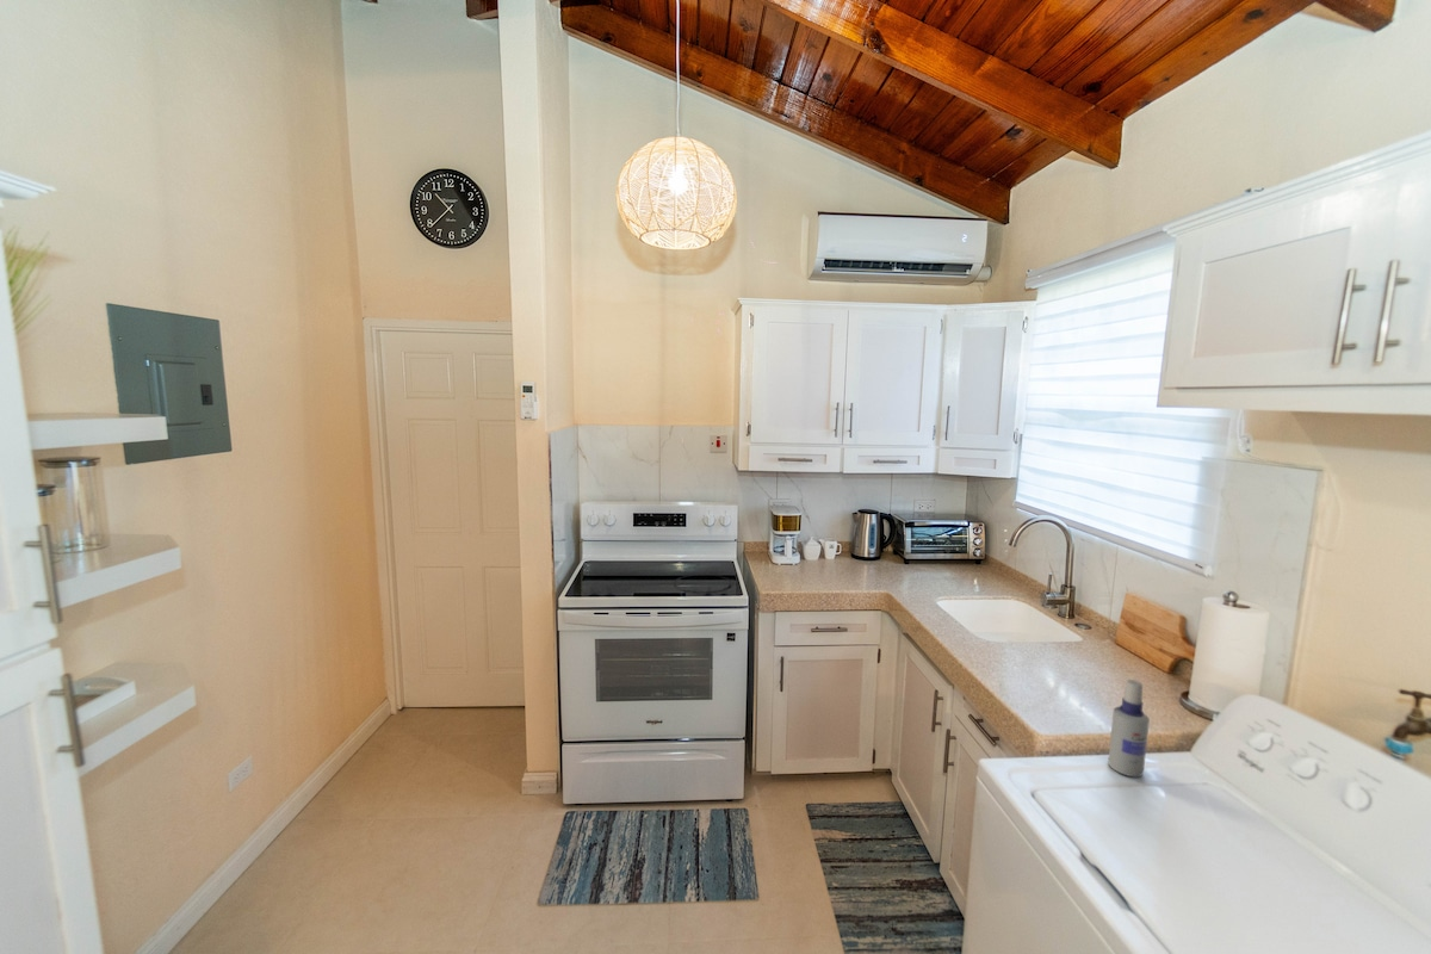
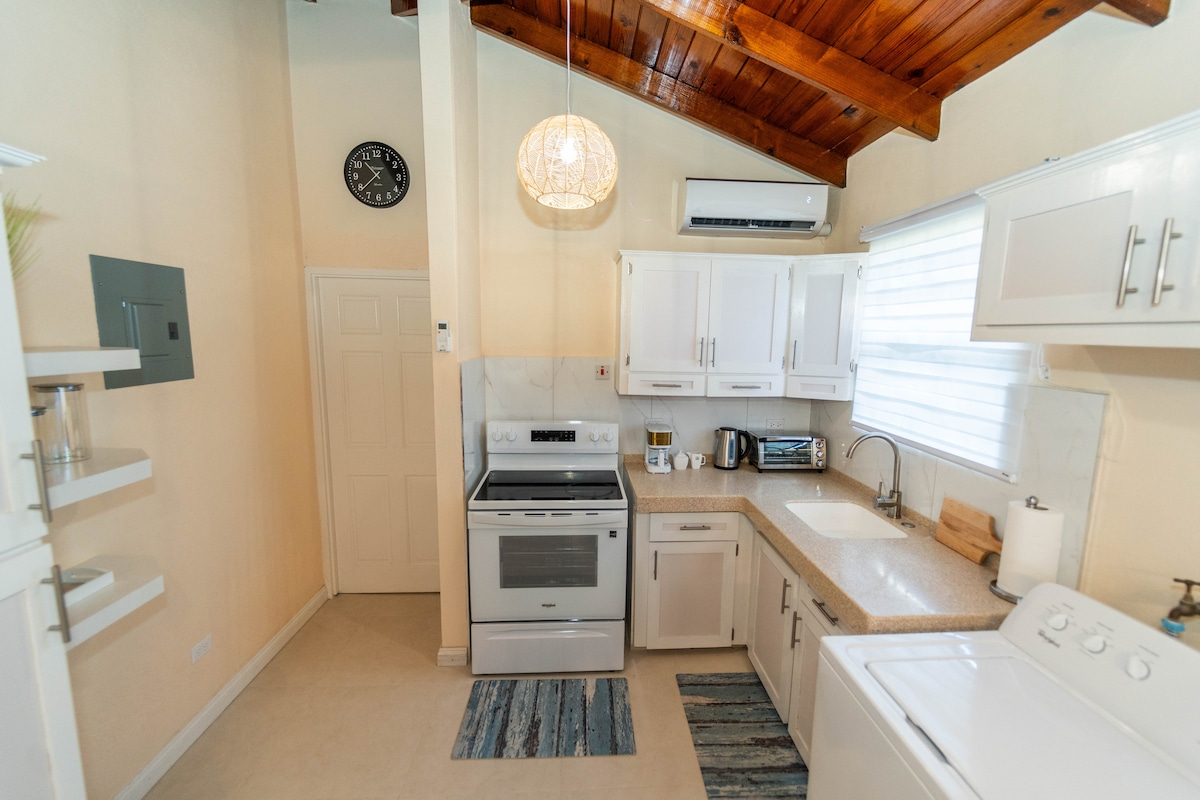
- spray bottle (1129, 725)
